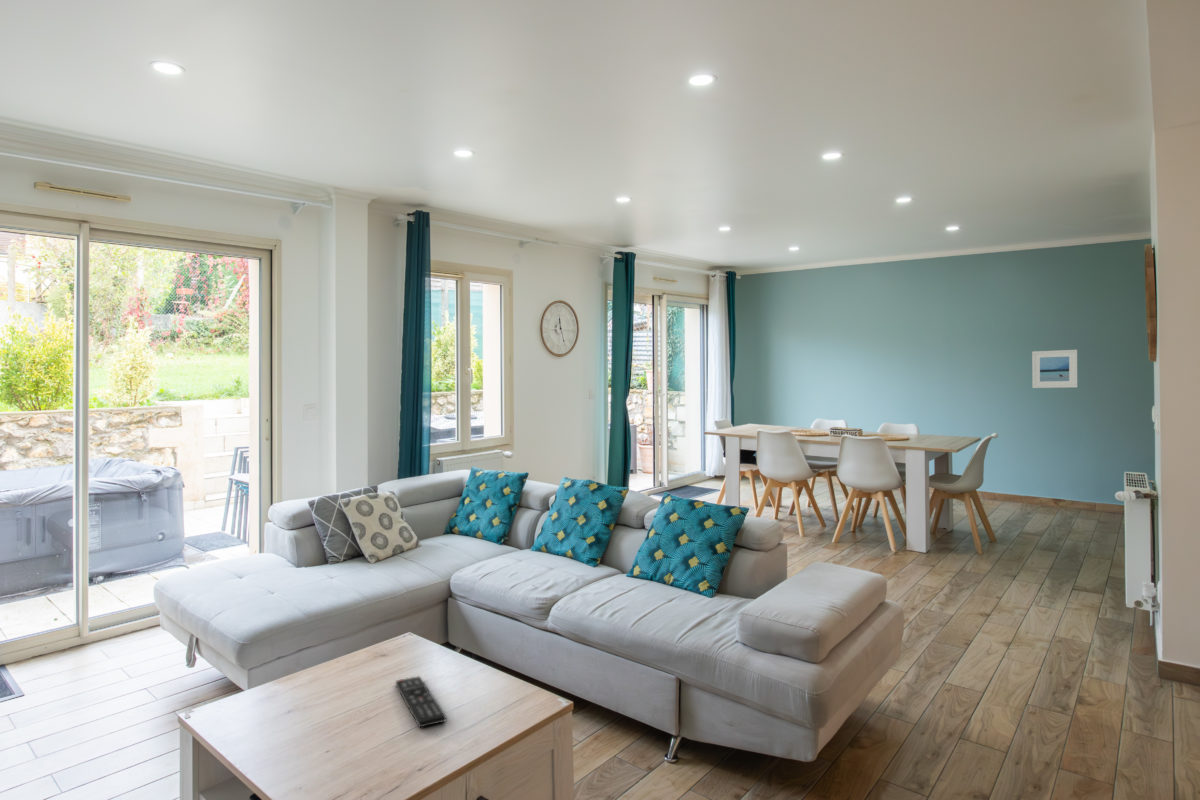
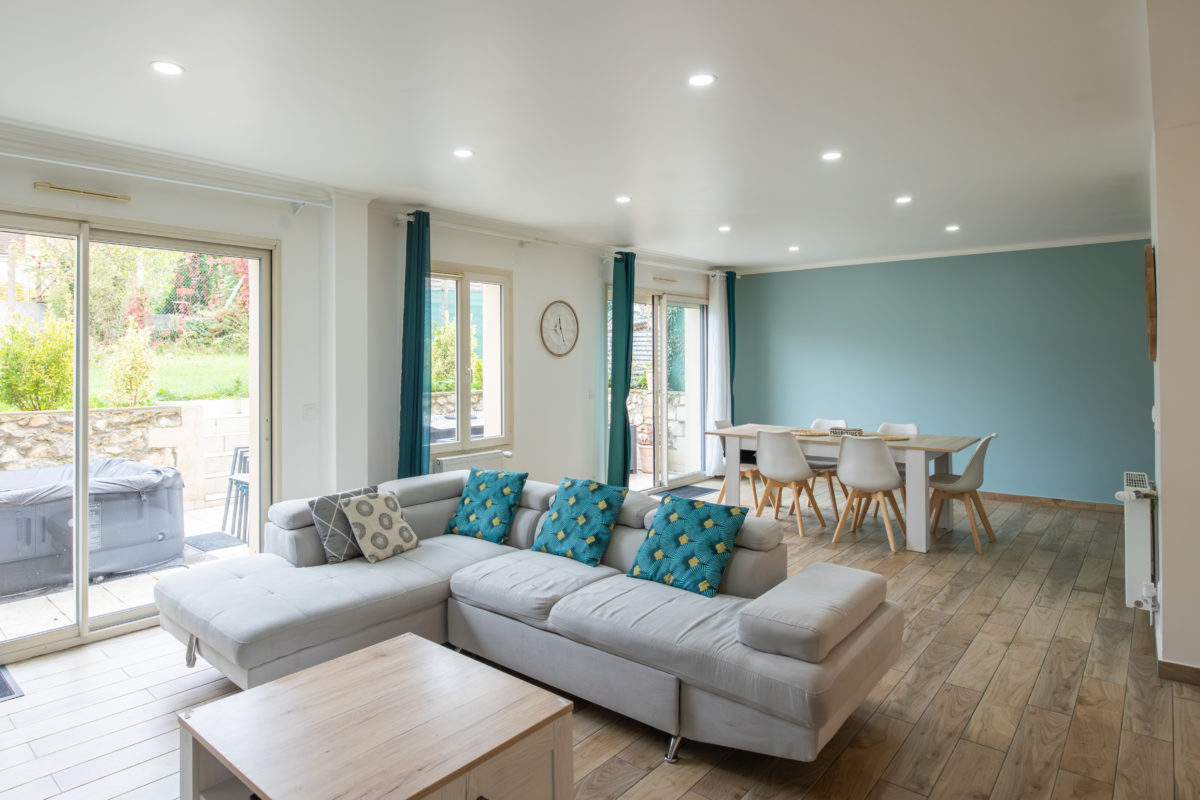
- remote control (419, 699)
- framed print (1054, 369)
